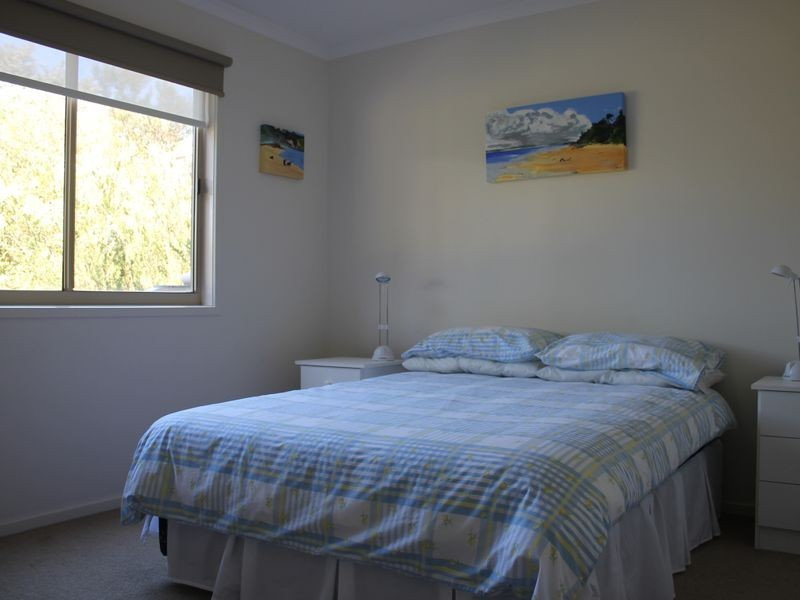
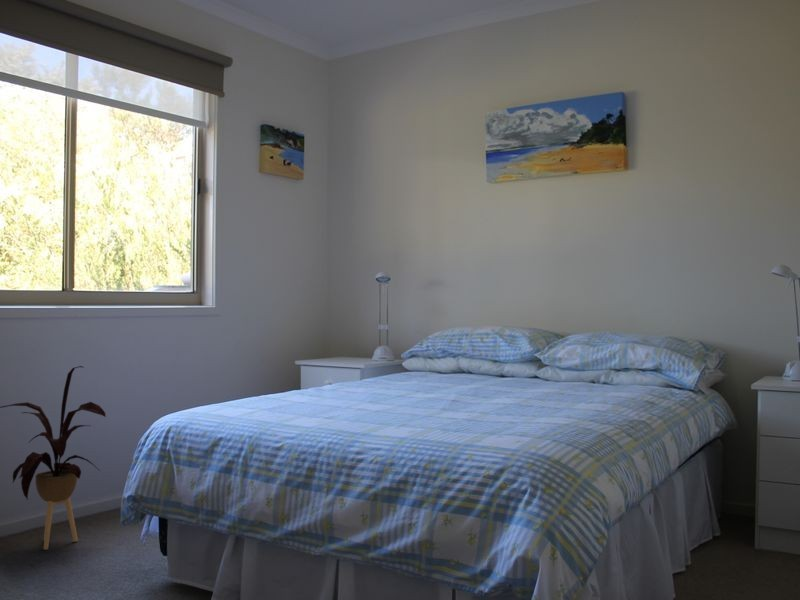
+ house plant (50, 457)
